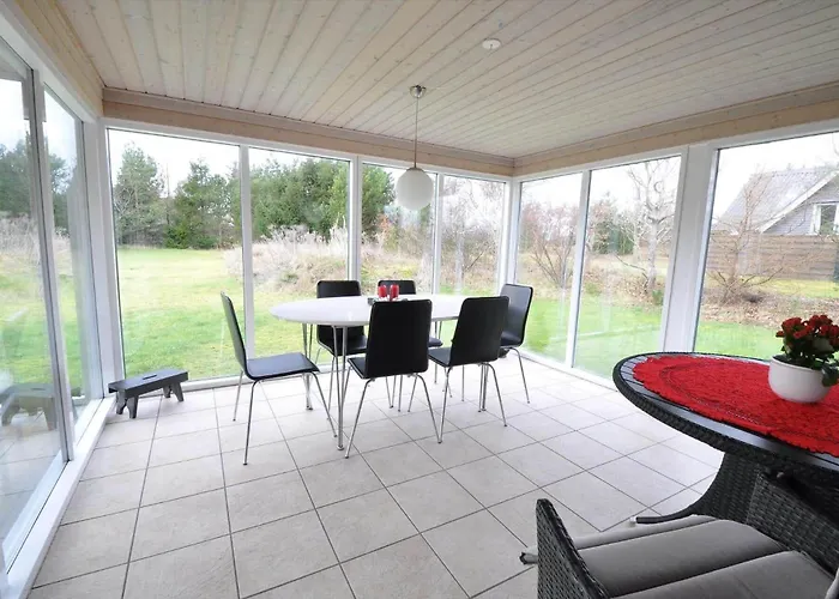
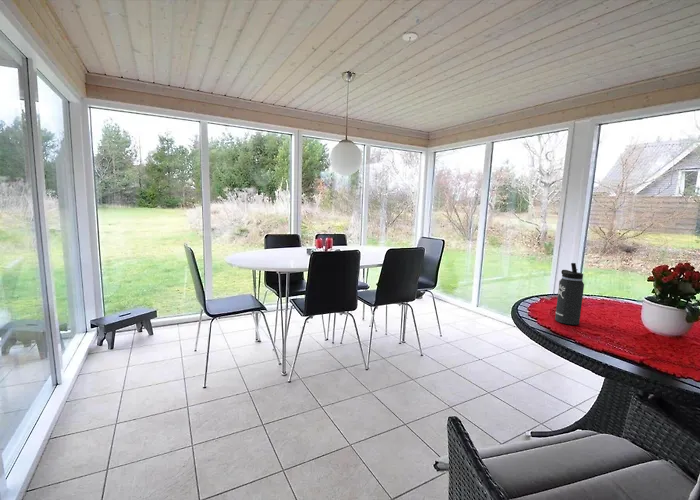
+ thermos bottle (568, 291)
